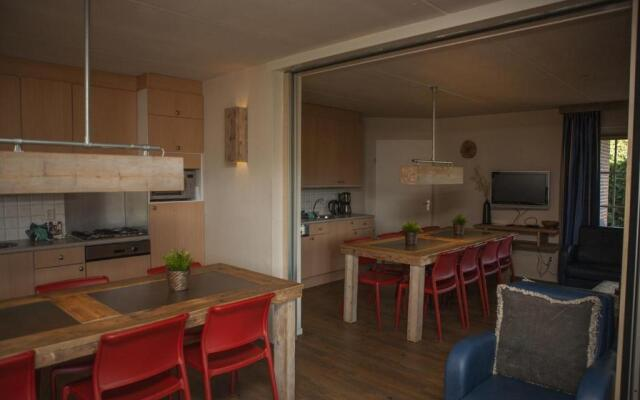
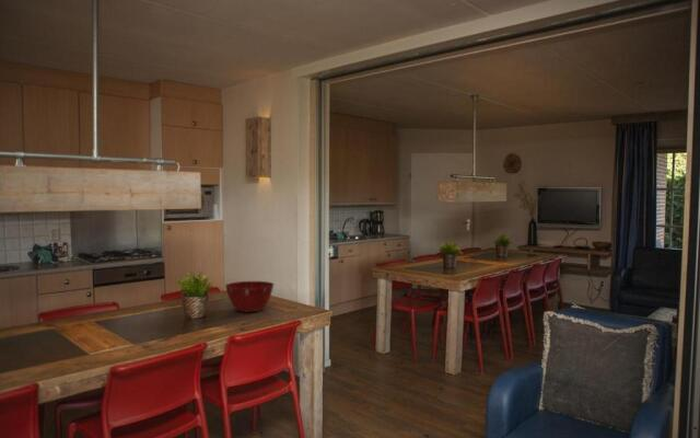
+ mixing bowl (249, 297)
